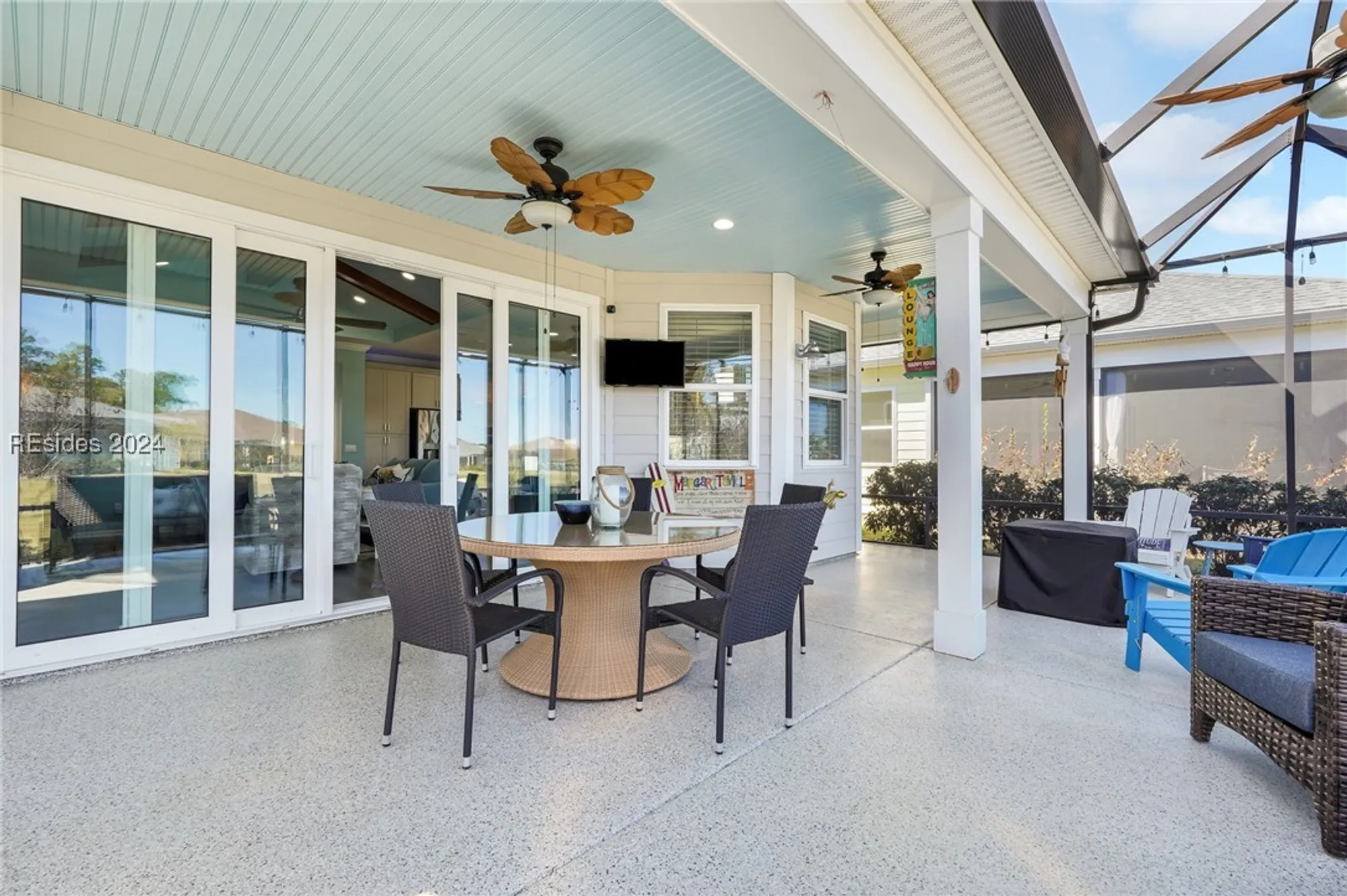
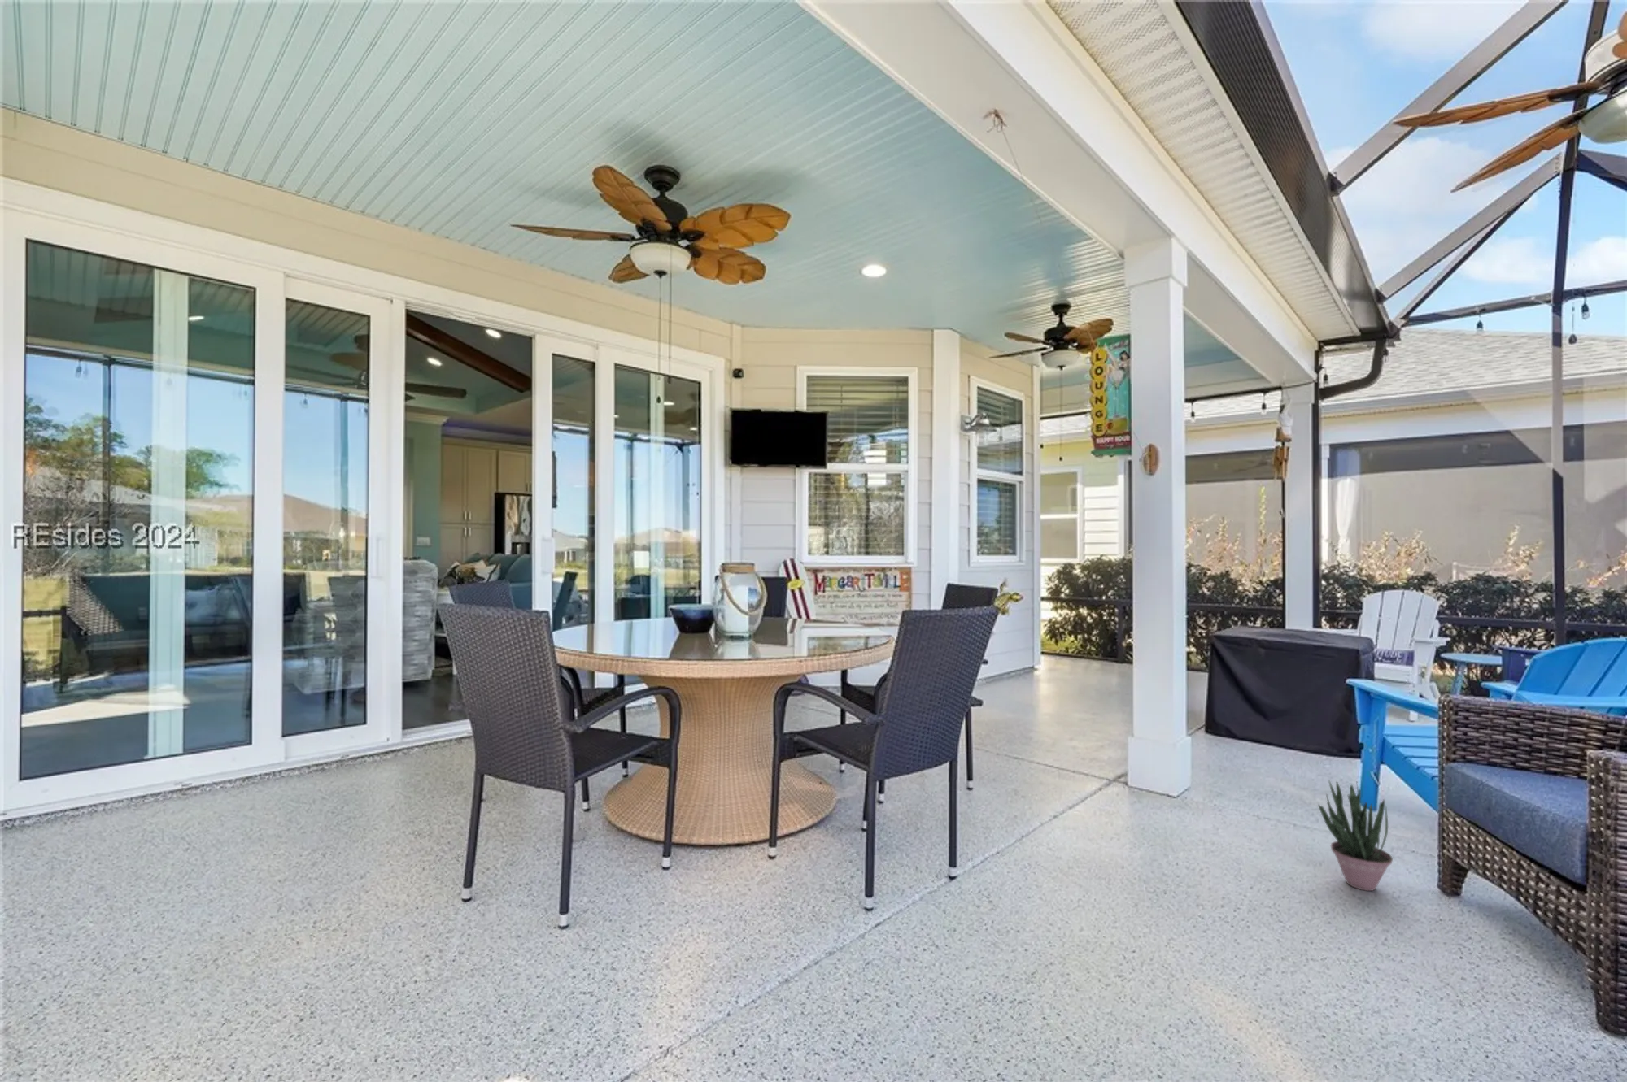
+ potted plant (1354, 834)
